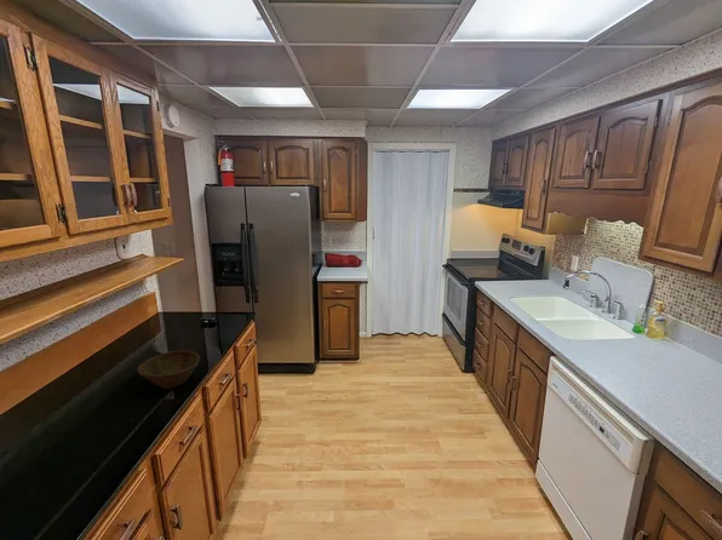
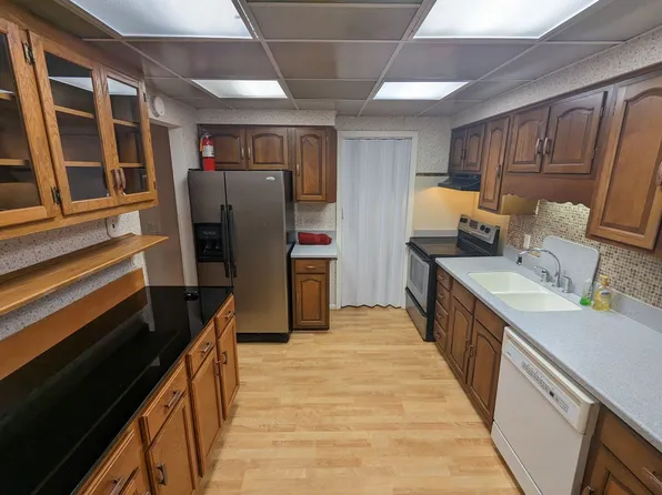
- bowl (171, 372)
